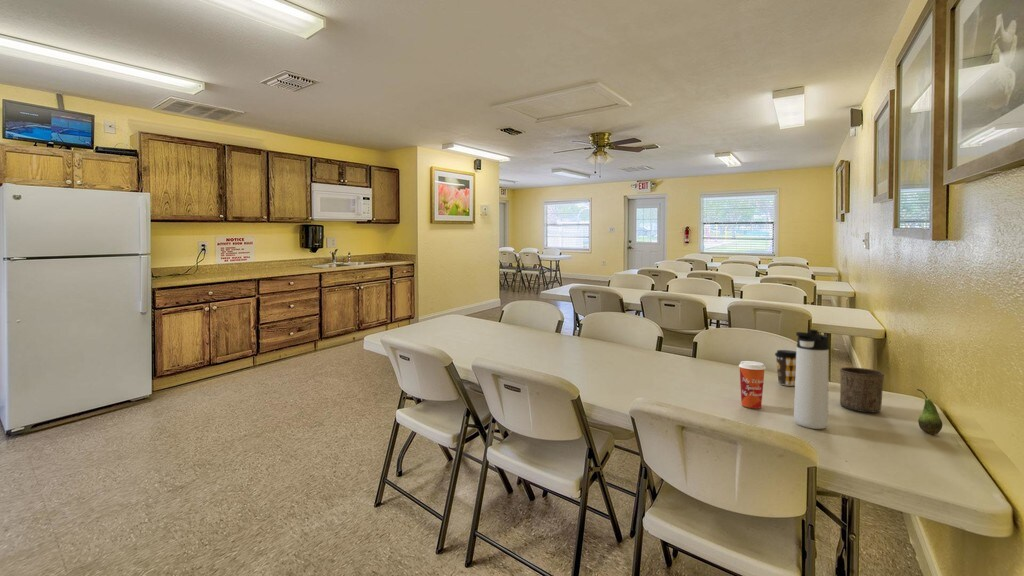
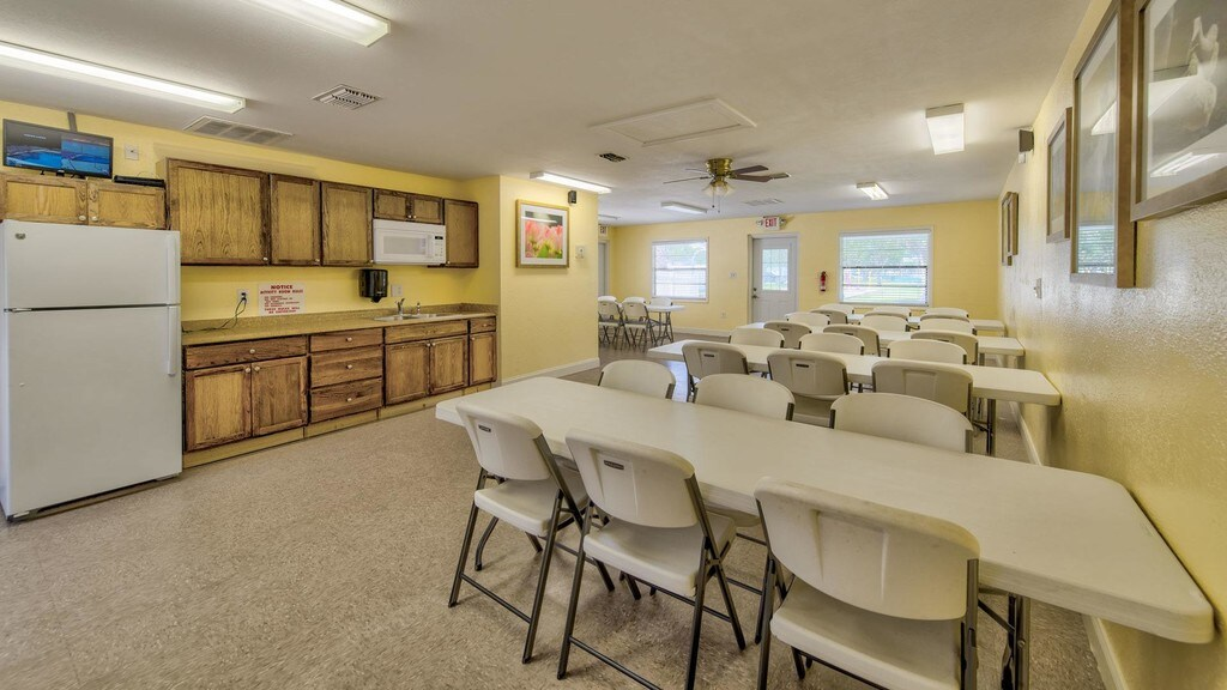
- thermos bottle (809, 378)
- paper cup (751, 384)
- cup (861, 389)
- fruit (930, 411)
- coffee cup (786, 367)
